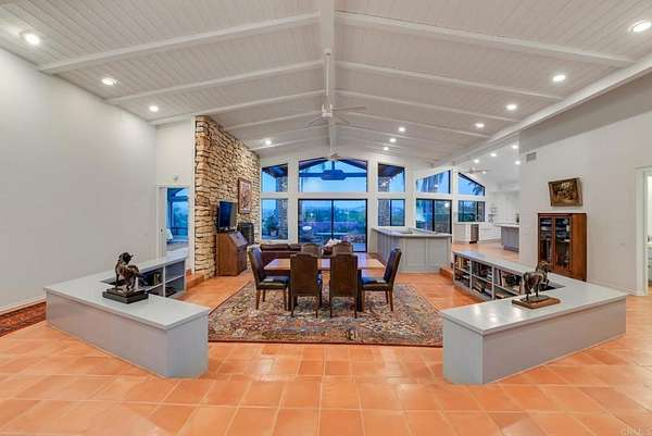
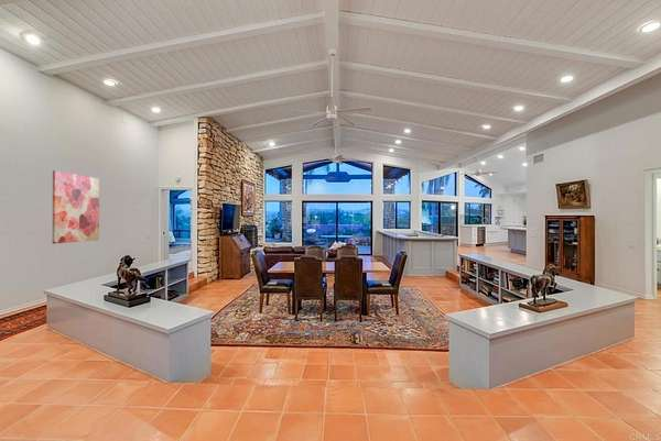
+ wall art (77, 208)
